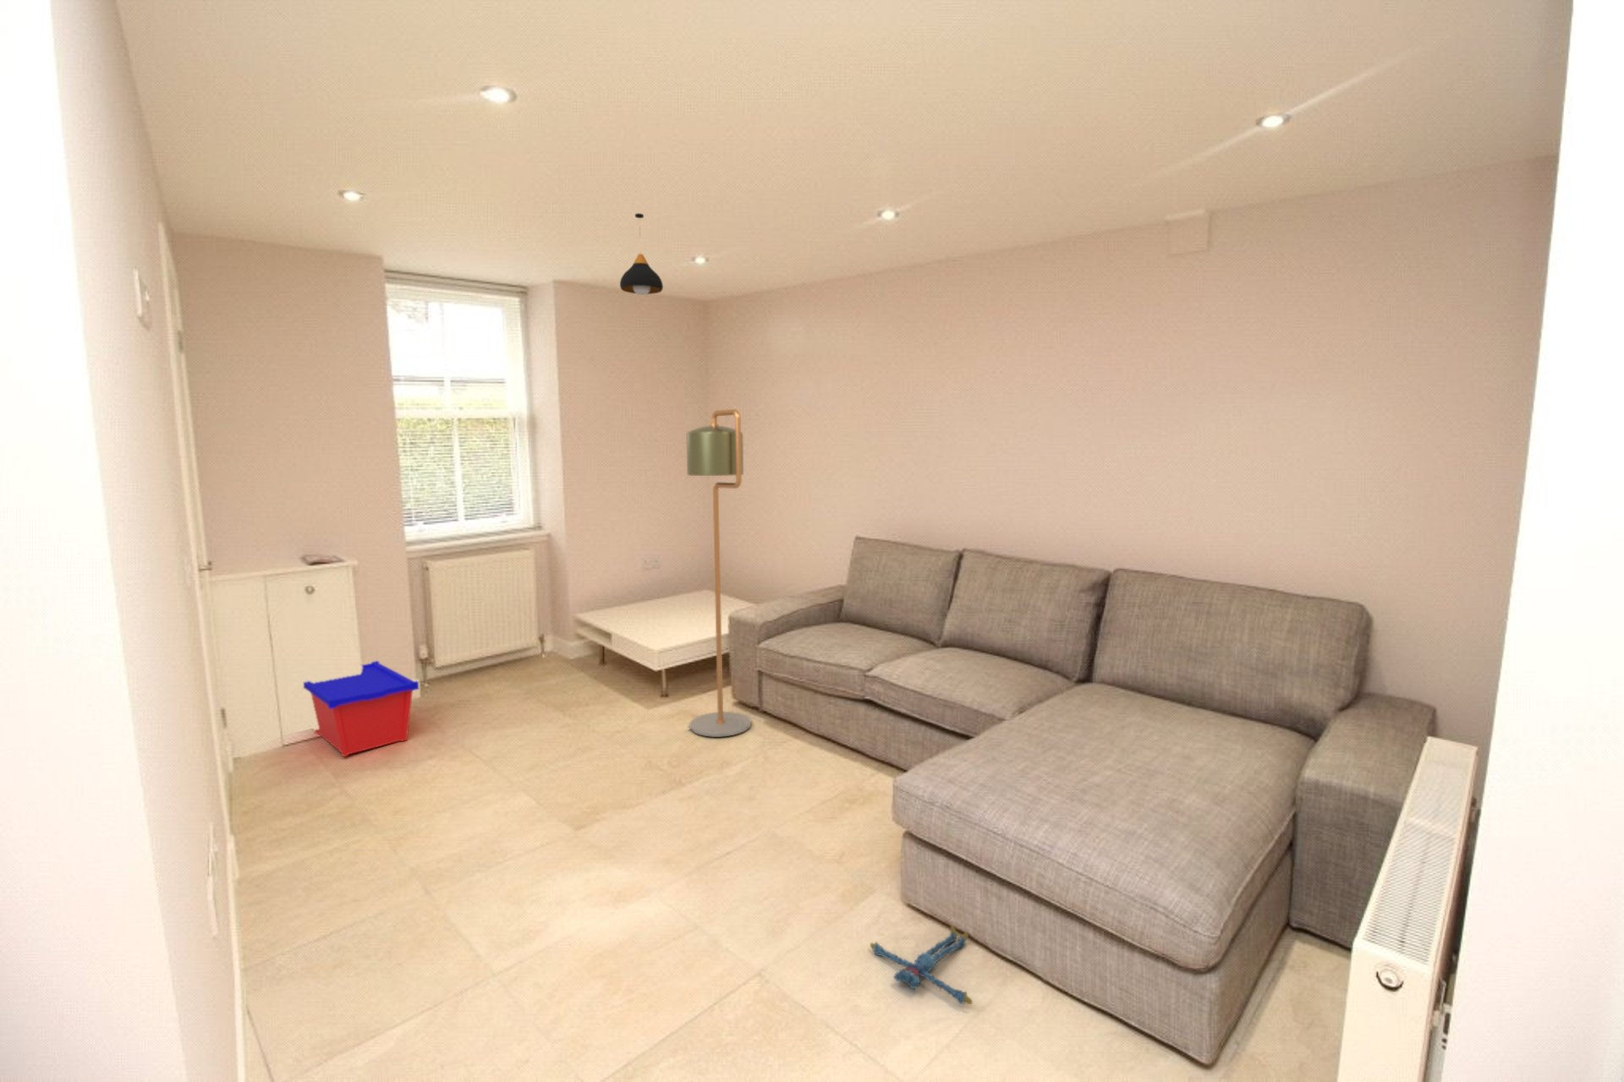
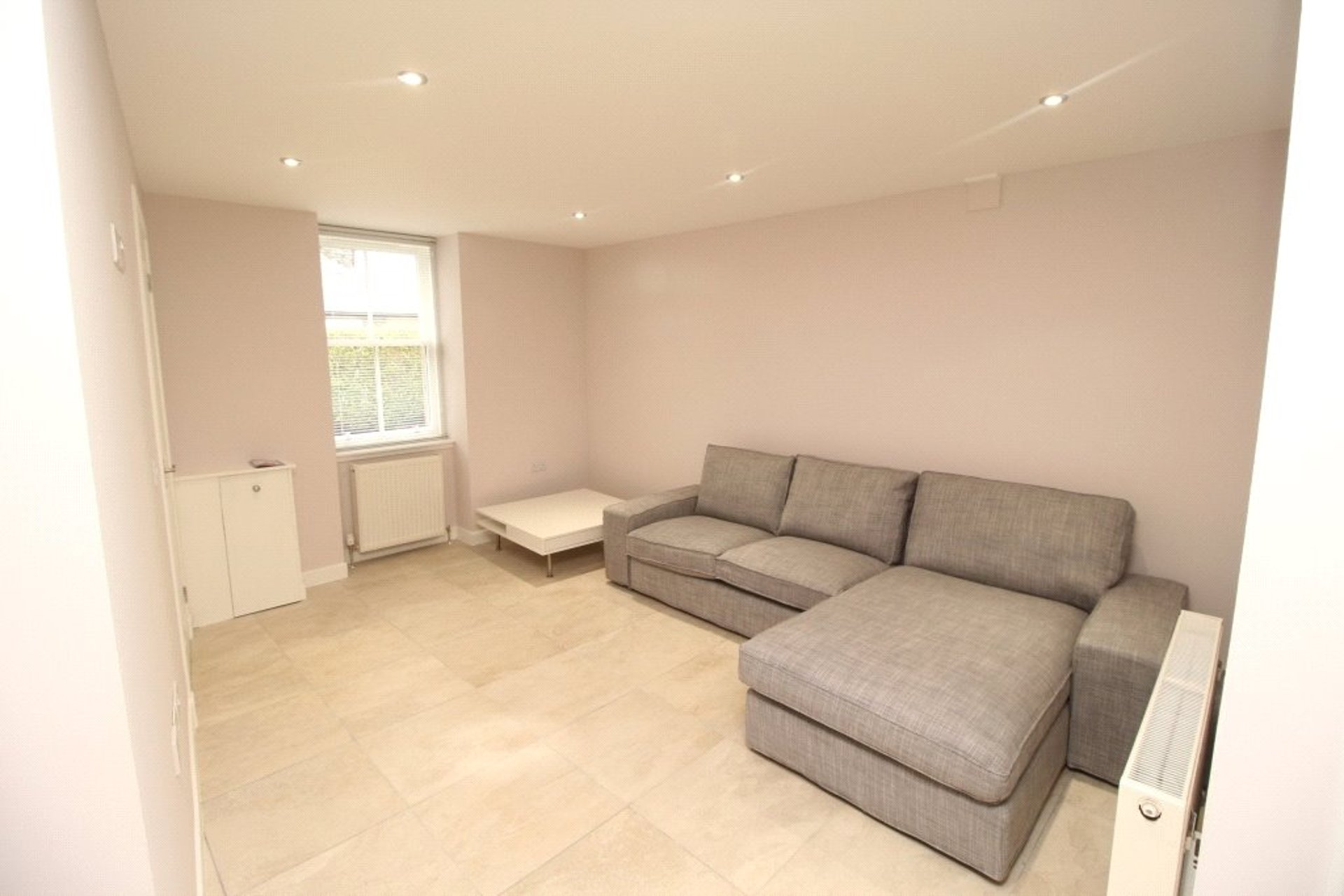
- pendant light (640, 255)
- plush toy (933, 956)
- floor lamp (719, 572)
- storage bin (358, 708)
